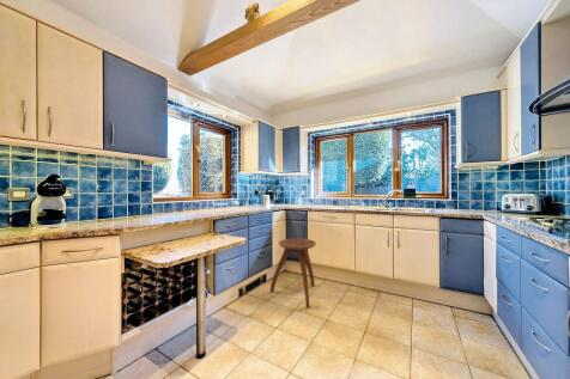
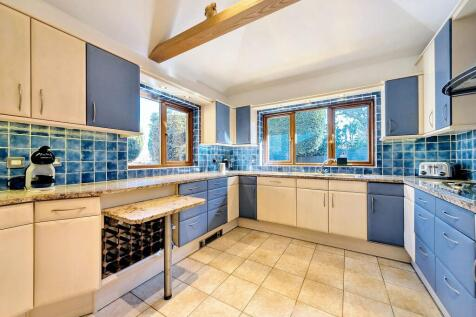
- stool (301, 267)
